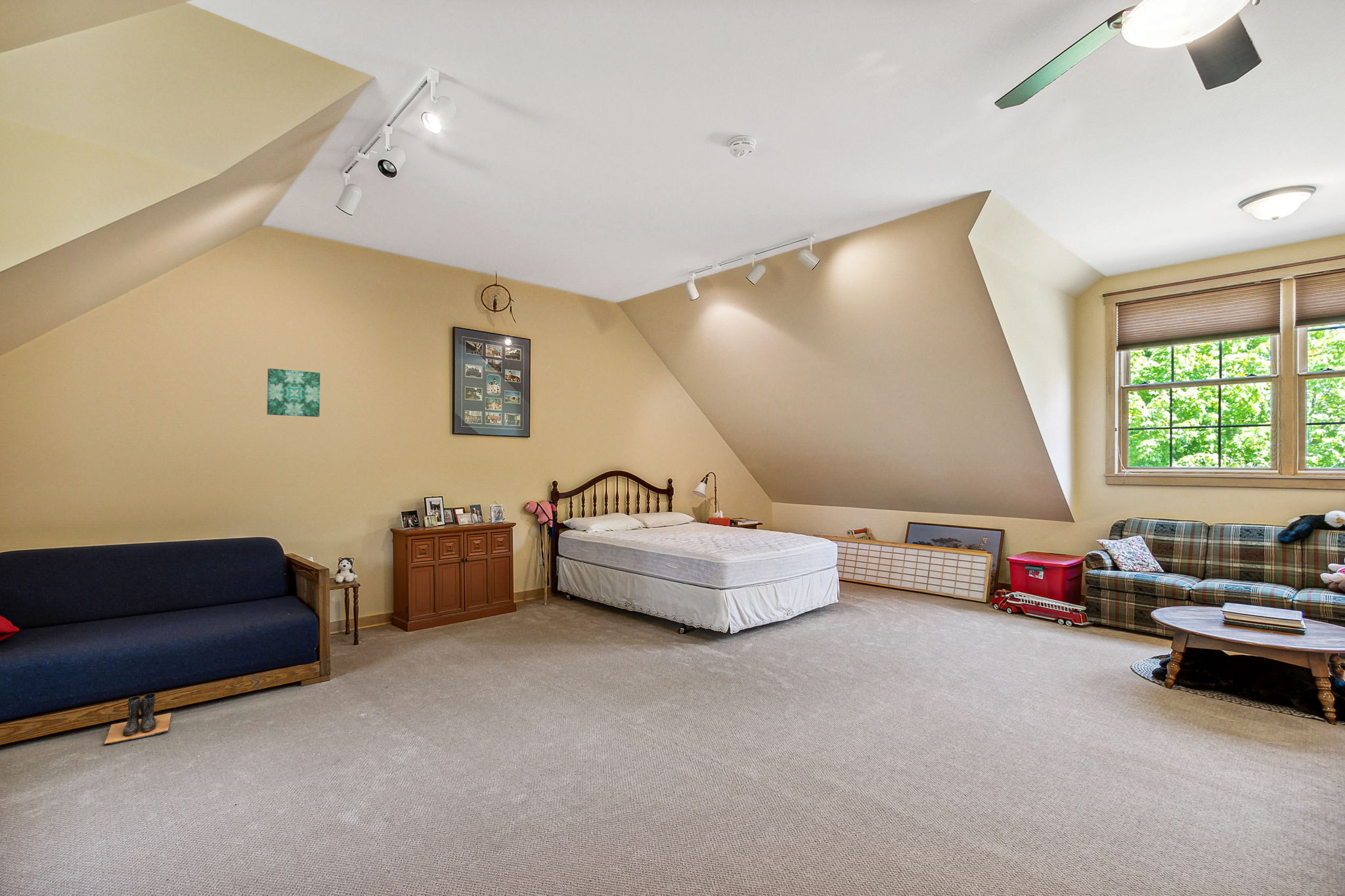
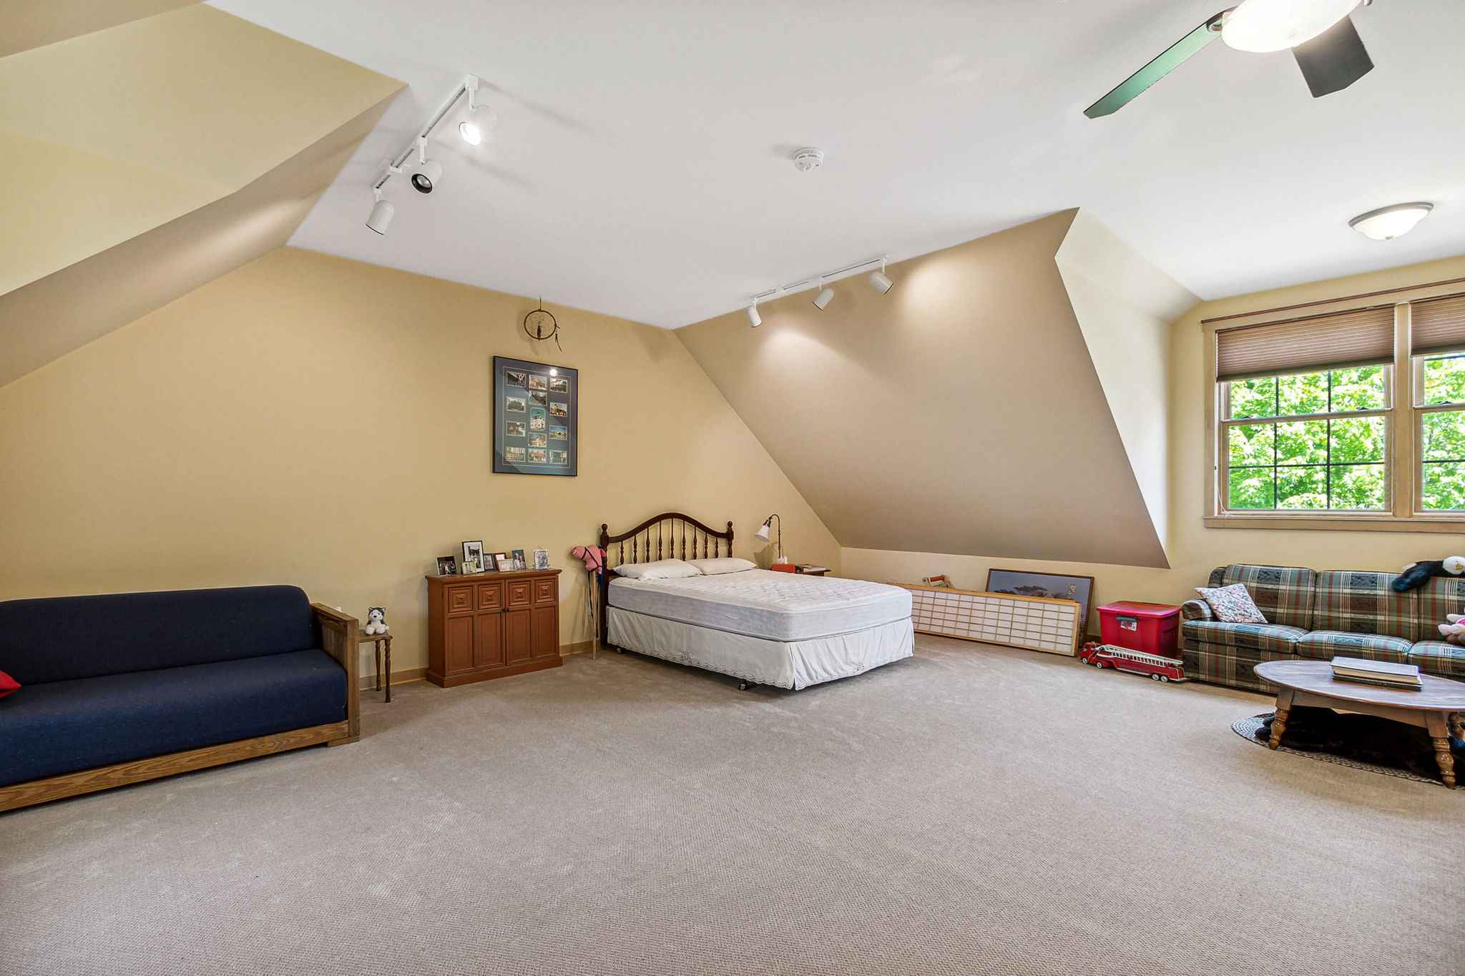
- wall art (294, 393)
- boots (139, 714)
